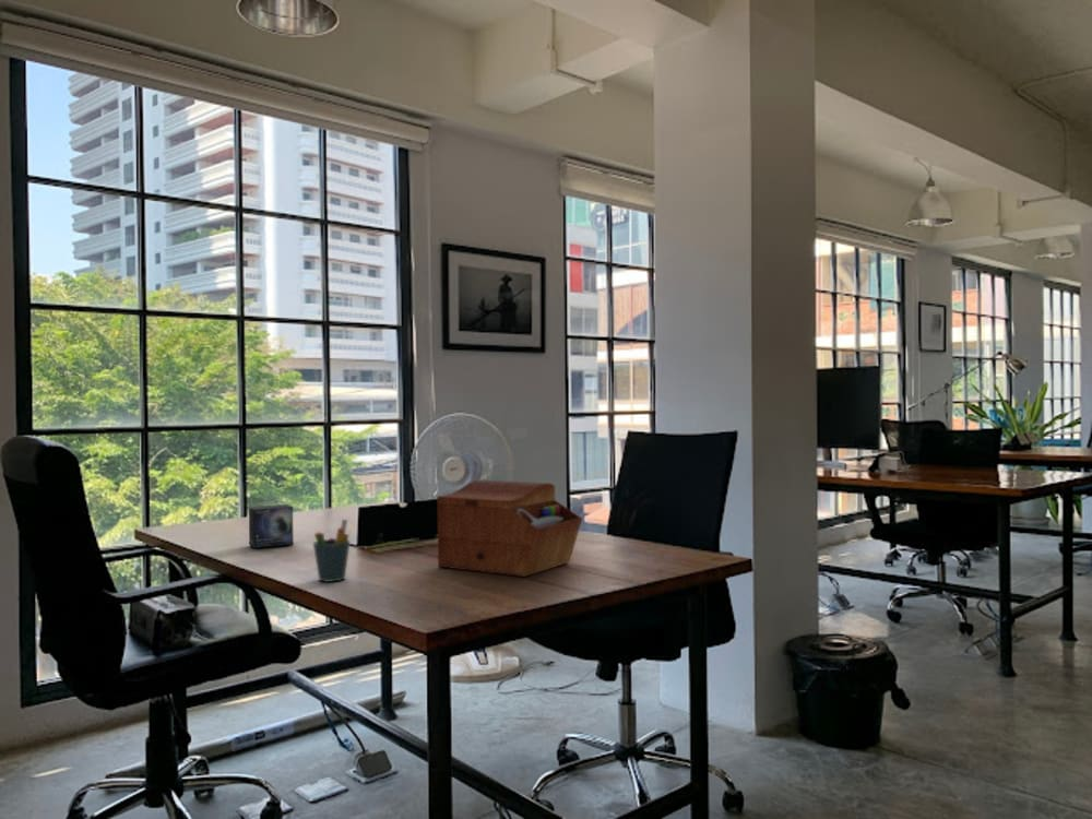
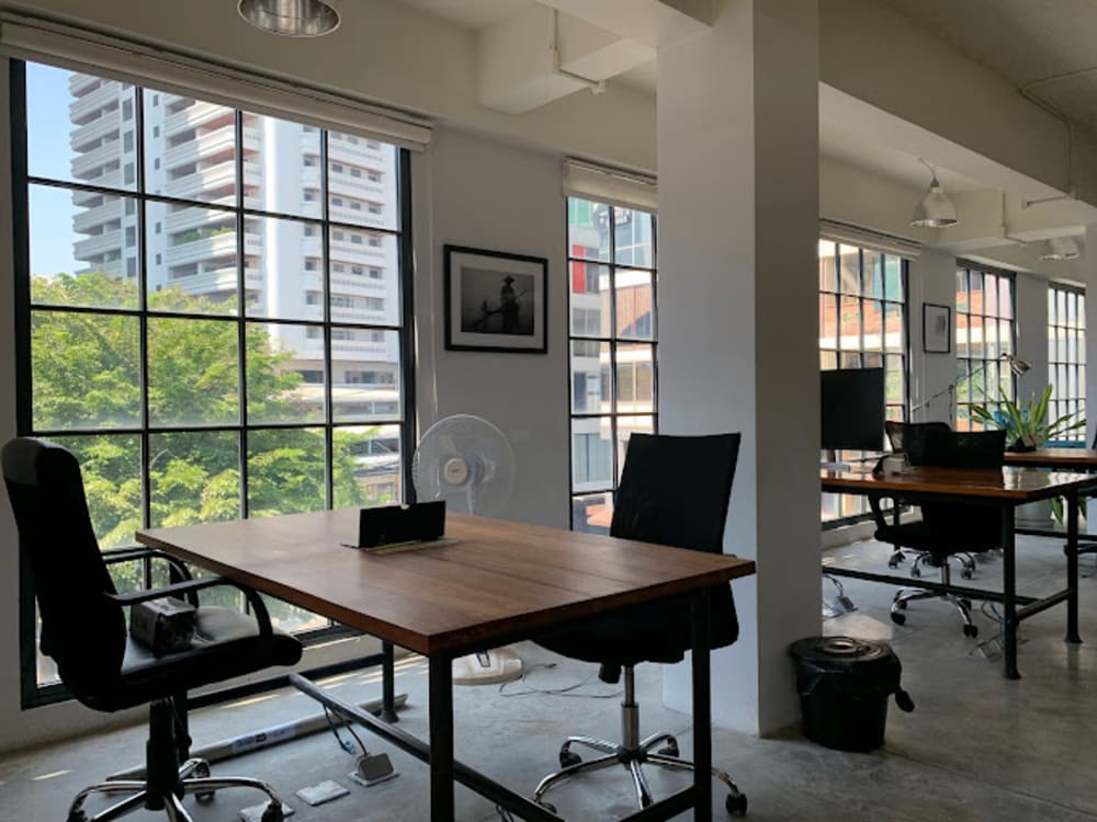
- small box (271, 525)
- pen holder (332, 550)
- sewing box (508, 525)
